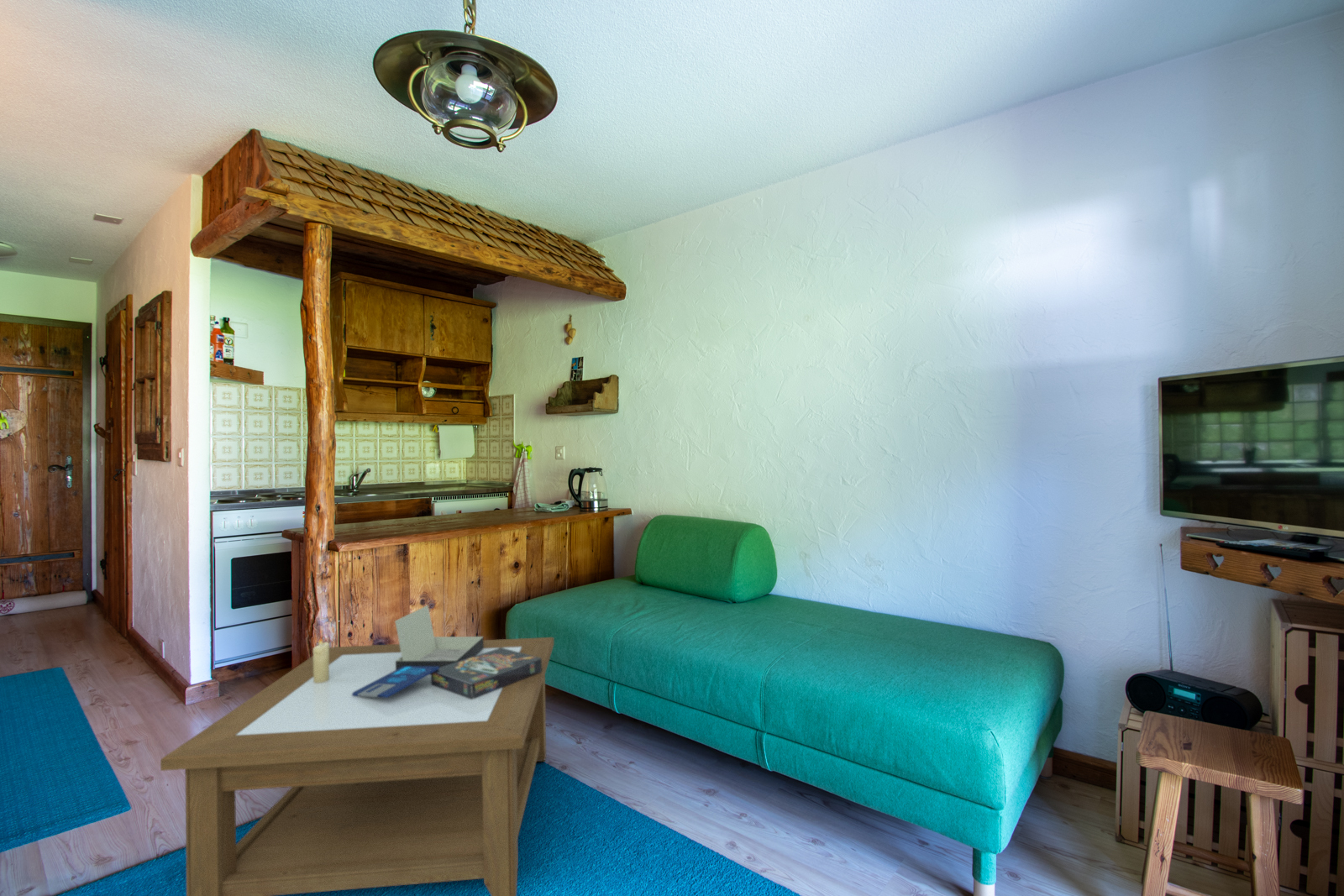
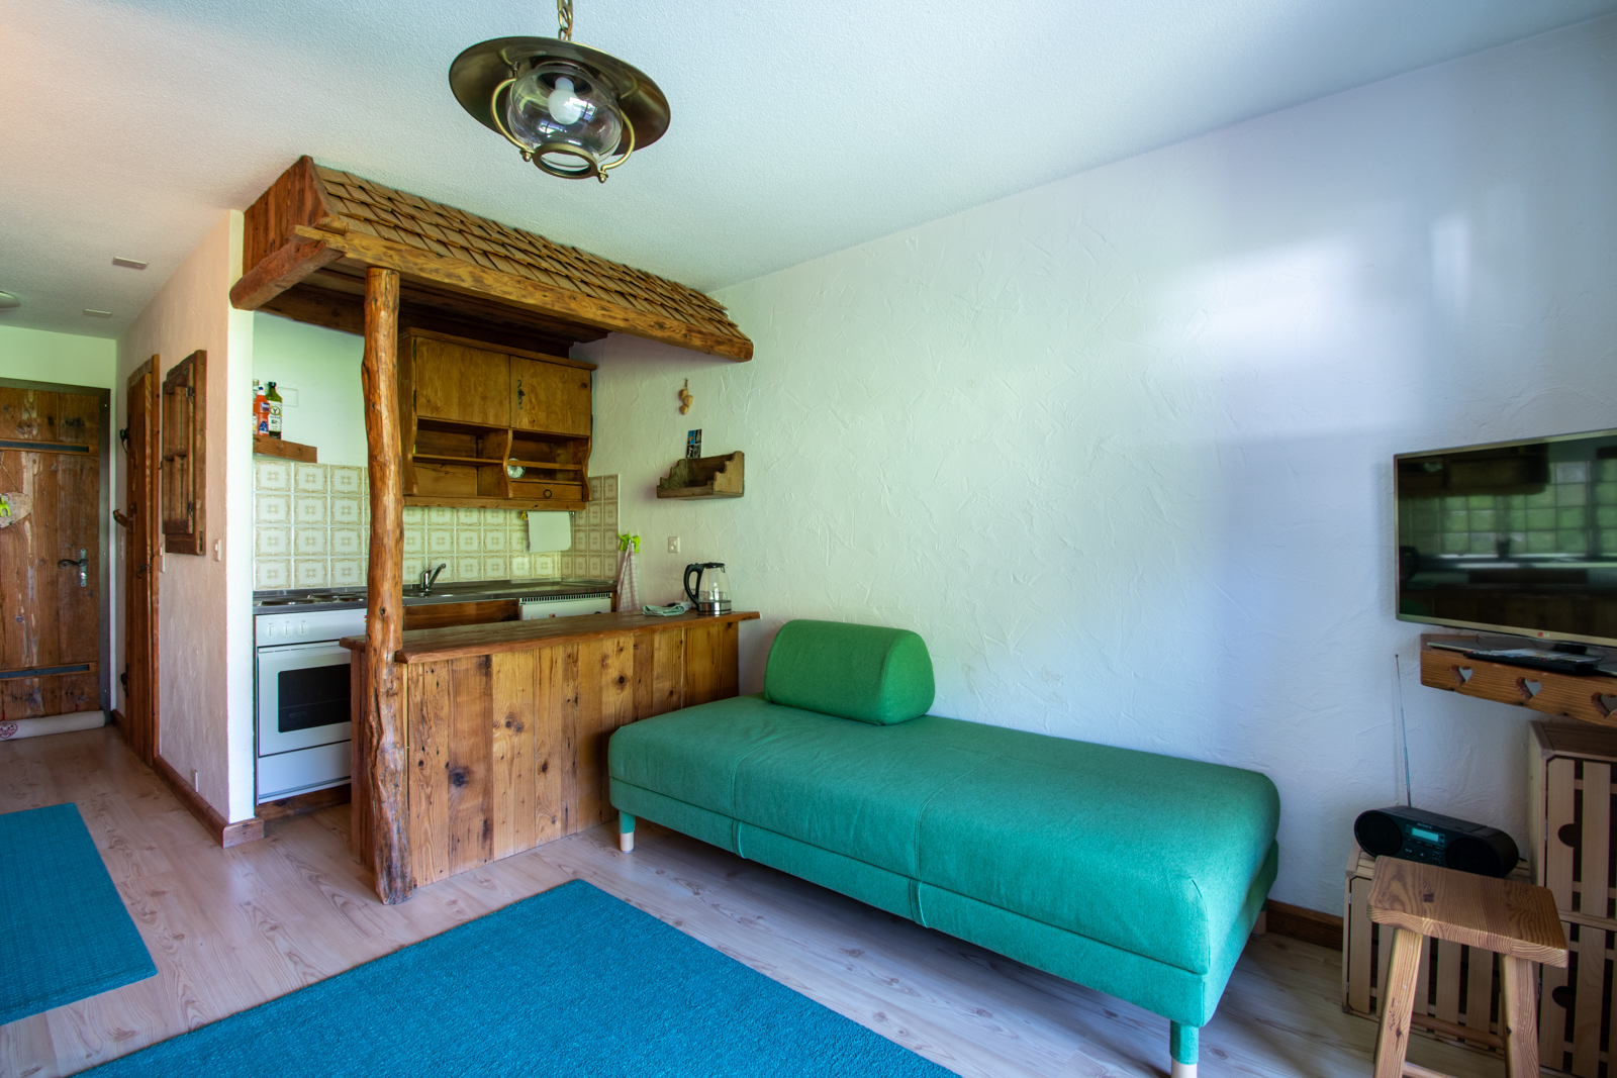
- coffee table (405, 753)
- candle (321, 658)
- board game (460, 647)
